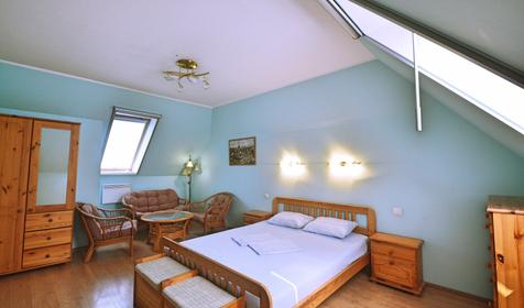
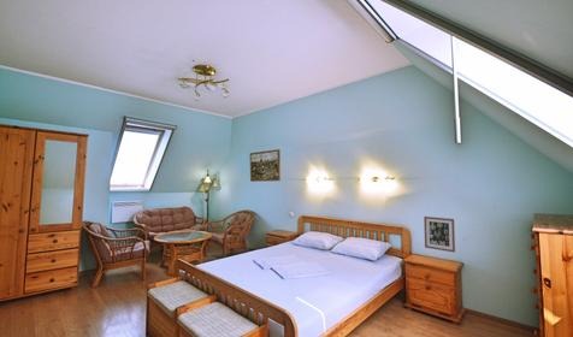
+ wall art (438, 233)
